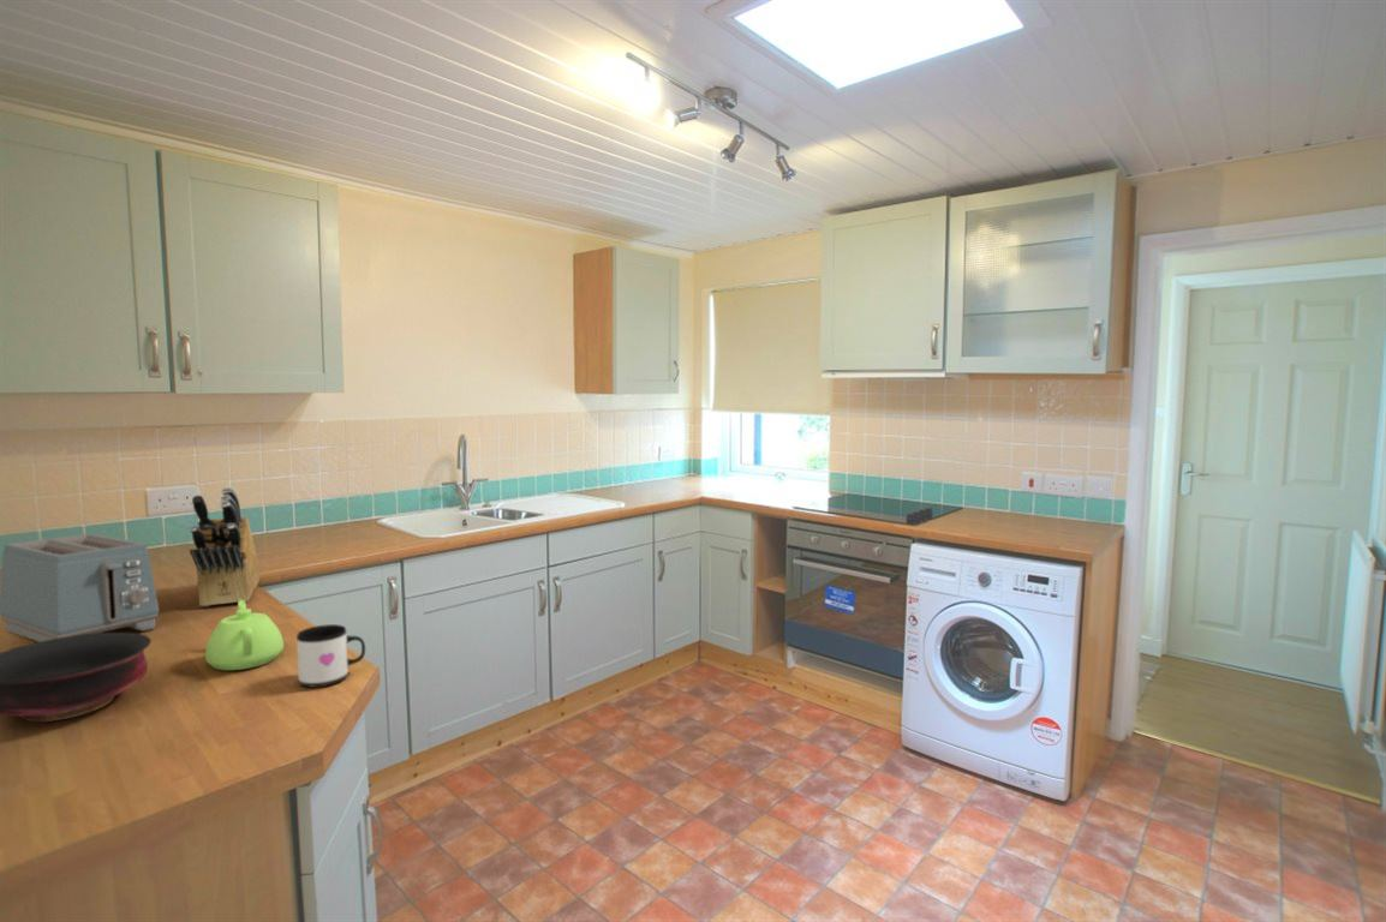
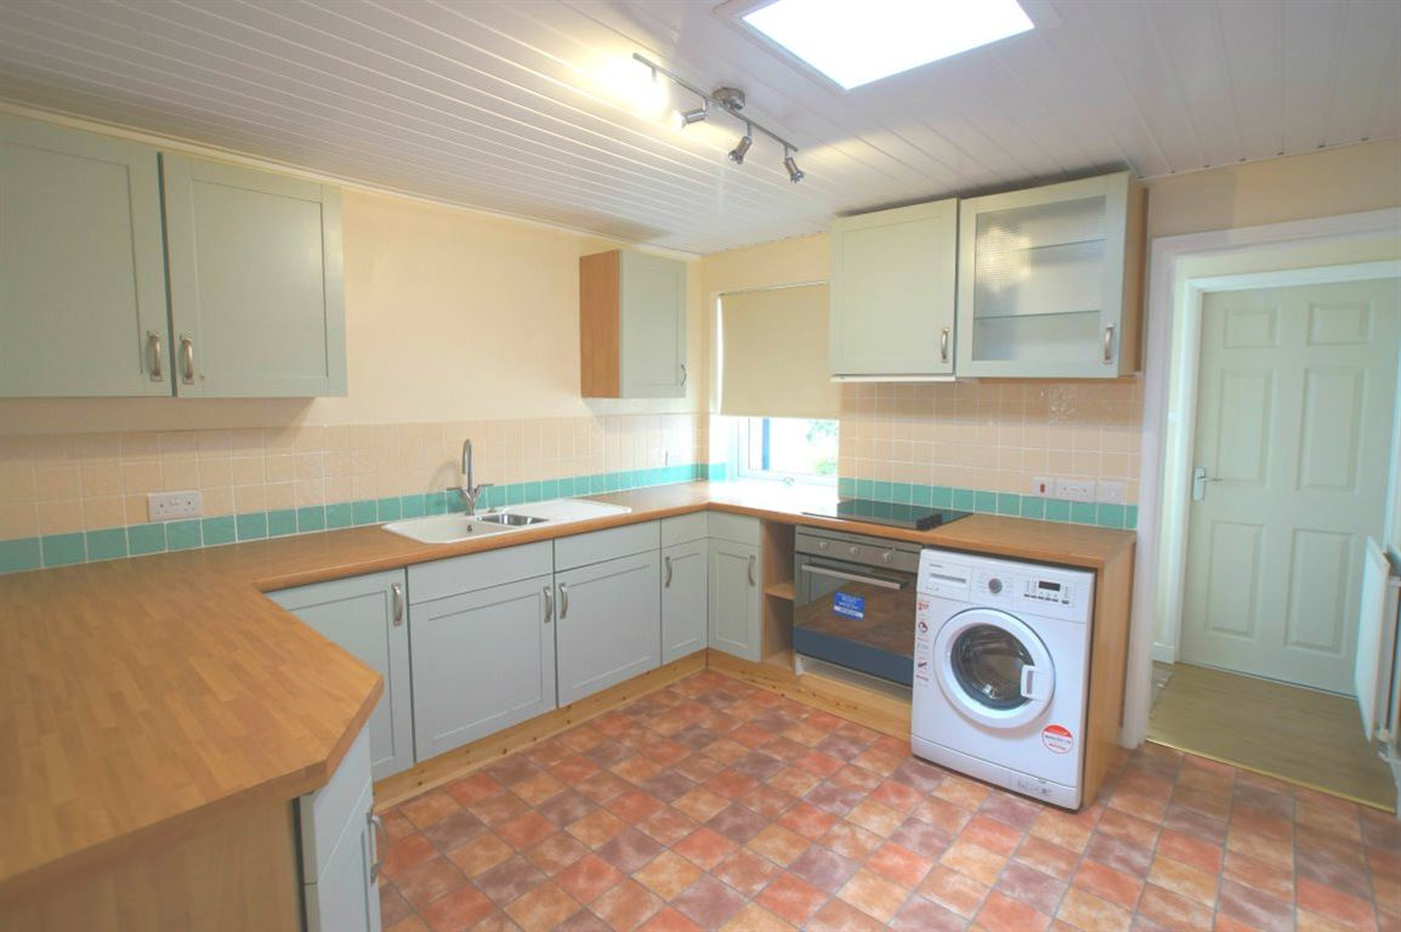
- toaster (82, 587)
- bowl (66, 679)
- teapot (244, 634)
- mug (331, 653)
- knife block (226, 540)
